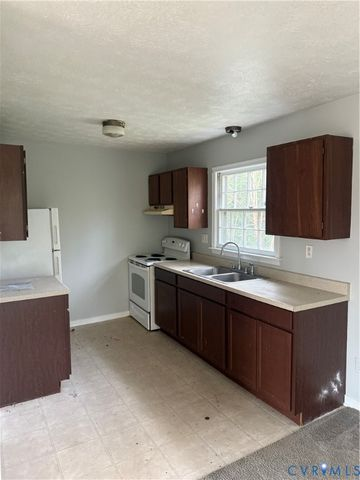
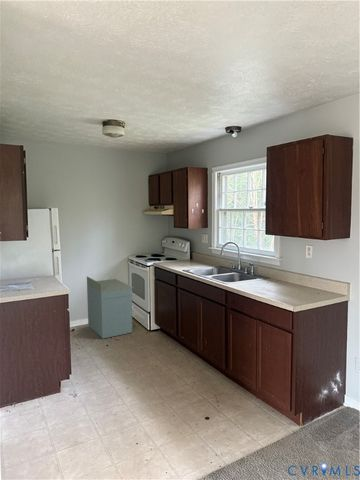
+ storage cabinet (109, 303)
